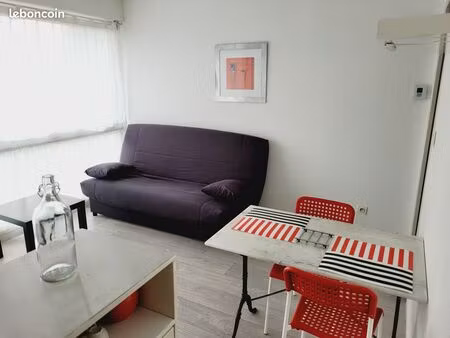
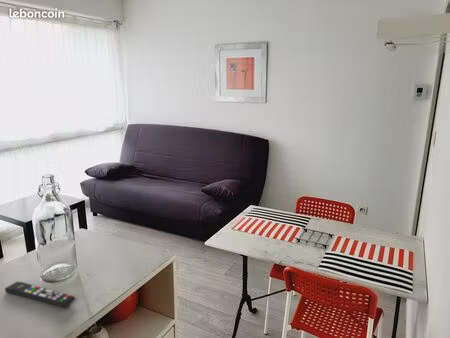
+ remote control (39, 293)
